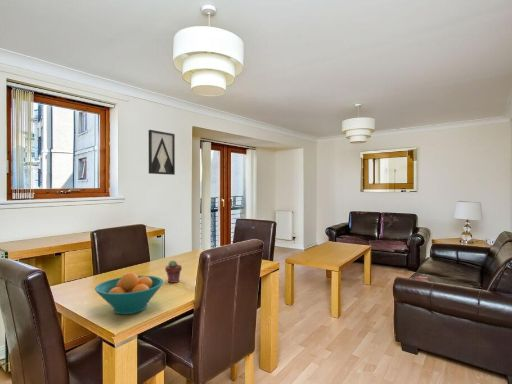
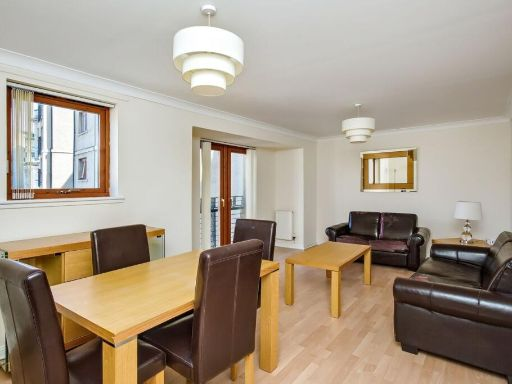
- potted succulent (173, 270)
- fruit bowl (130, 290)
- wall art (162, 153)
